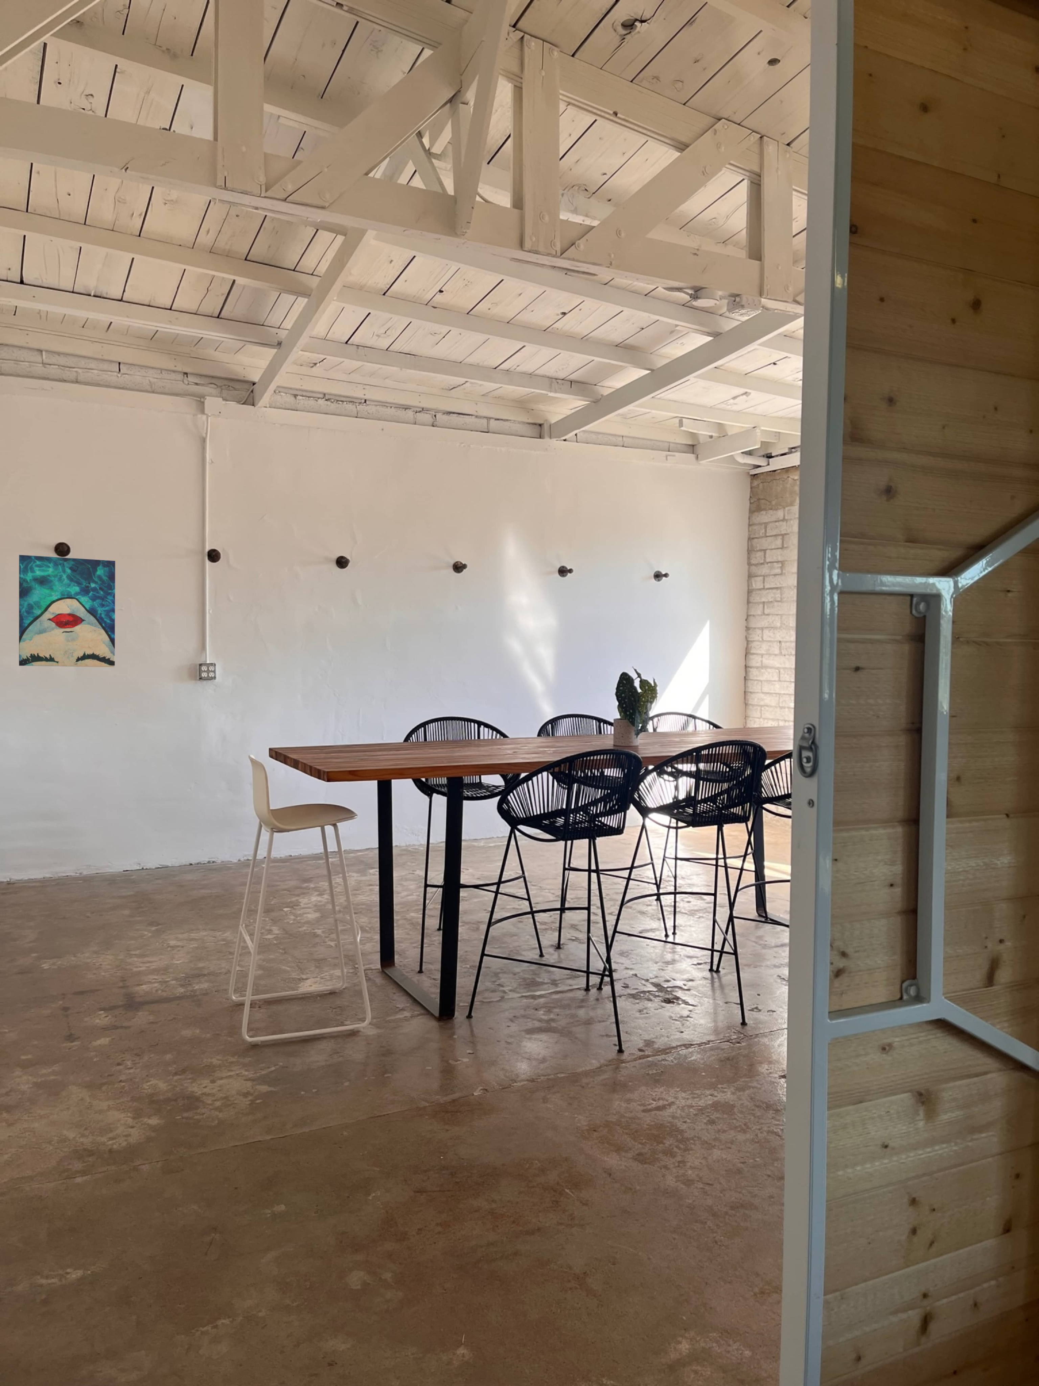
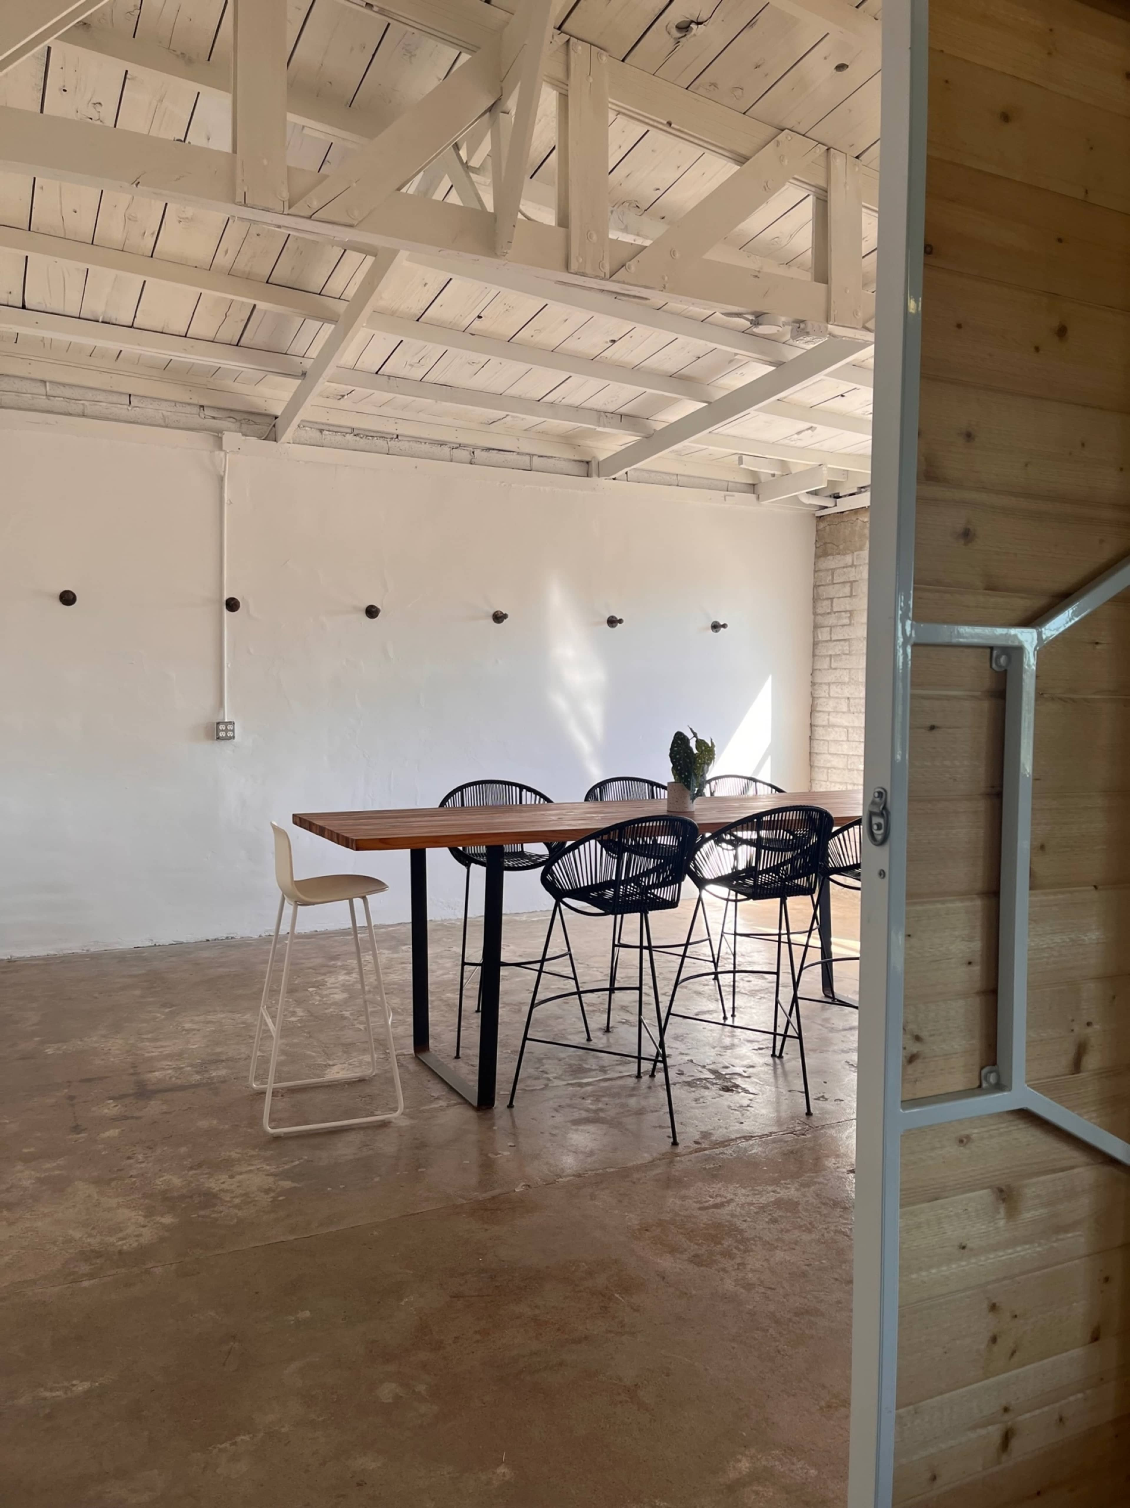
- wall art (68, 612)
